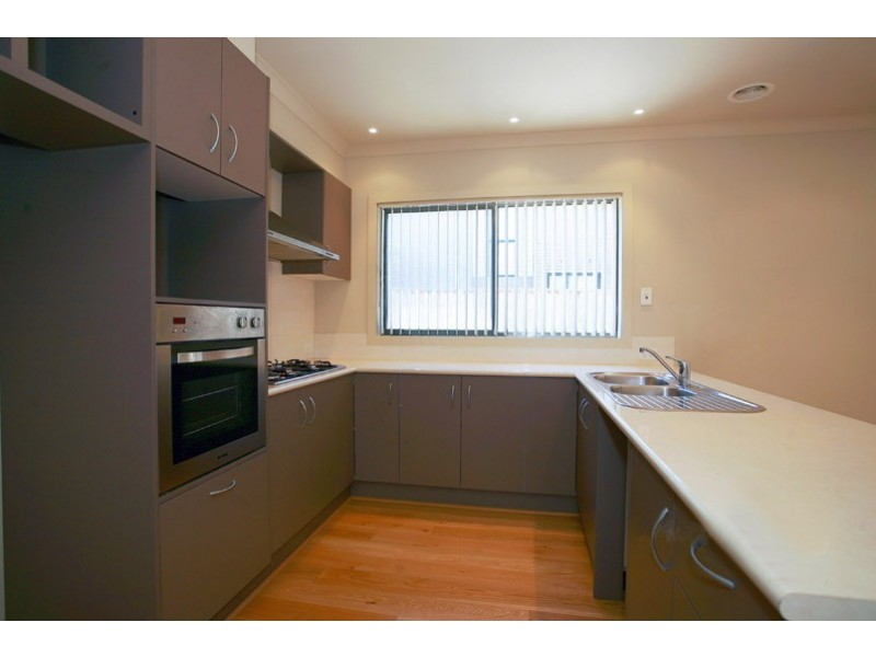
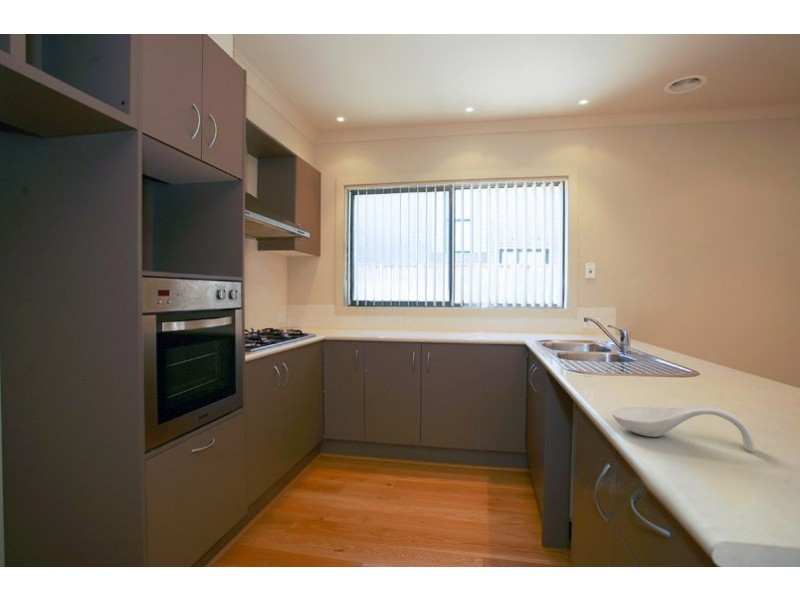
+ spoon rest (676, 420)
